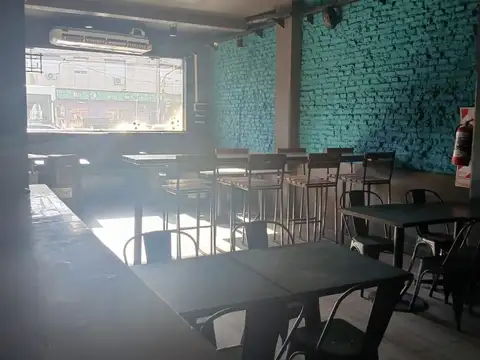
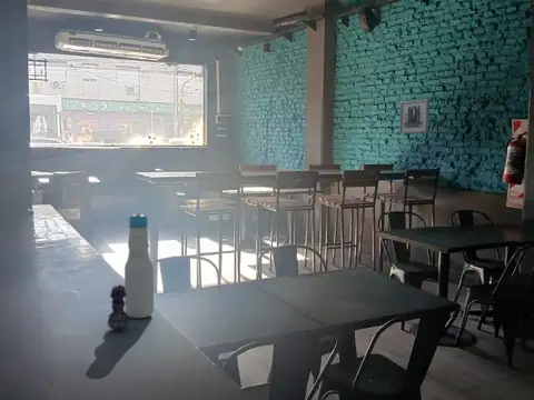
+ bottle (138, 264)
+ flower (118, 307)
+ wall art (414, 117)
